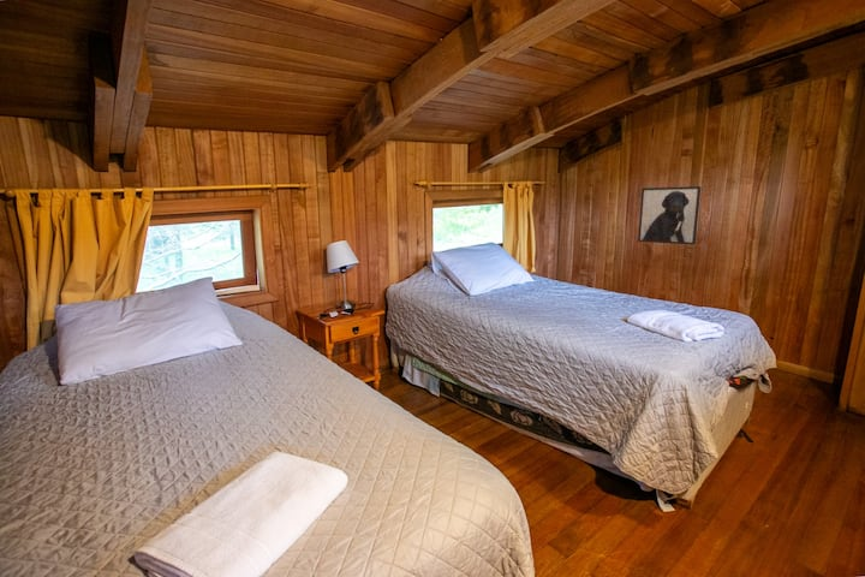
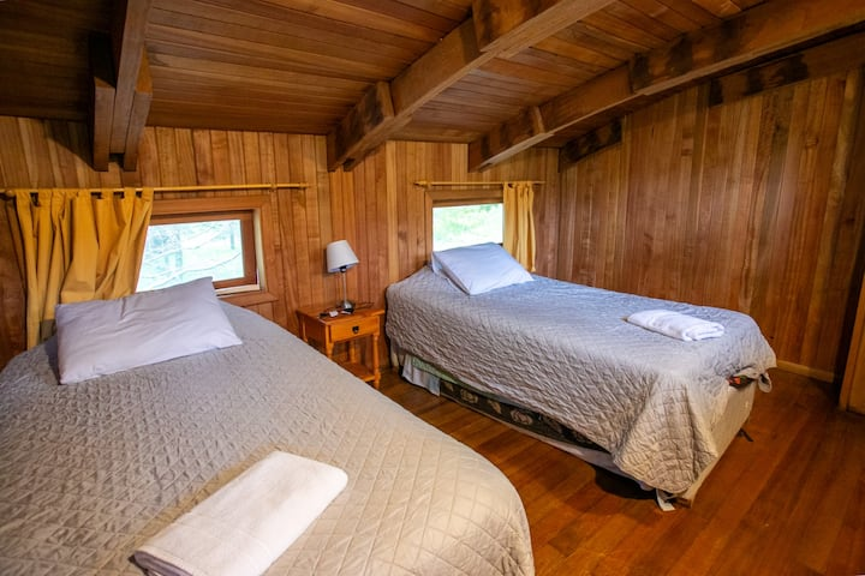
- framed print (667, 215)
